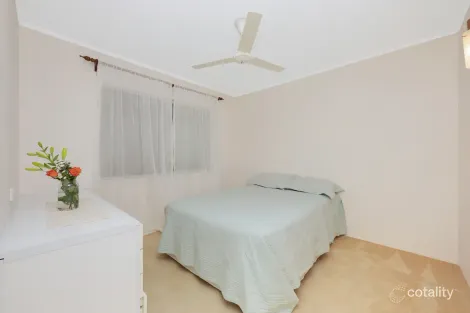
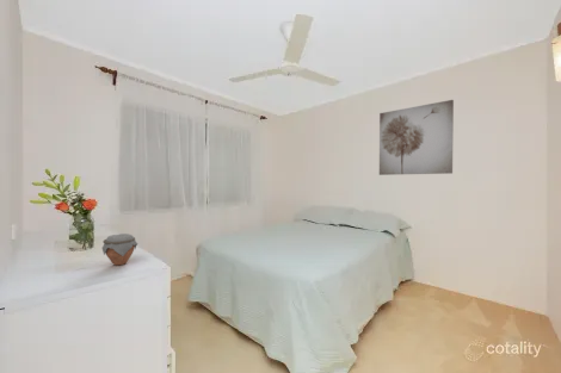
+ jar (119, 249)
+ wall art (413, 141)
